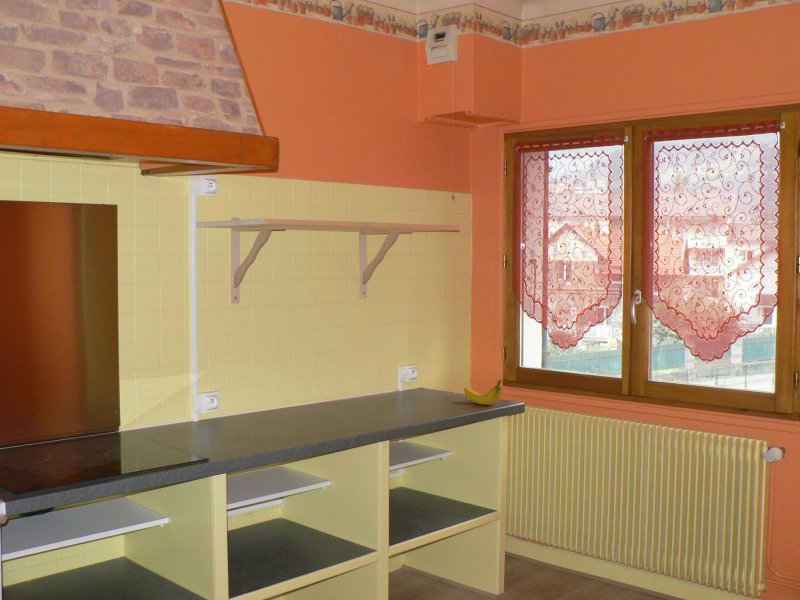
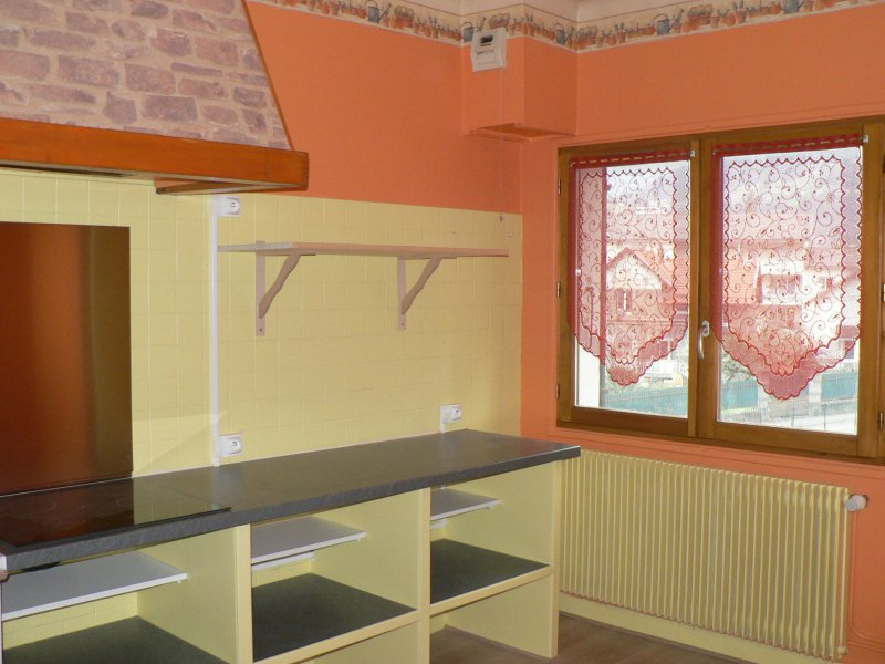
- fruit (482, 394)
